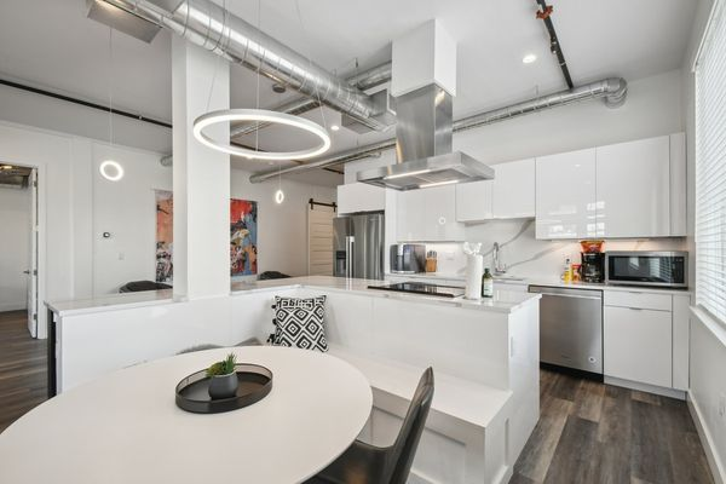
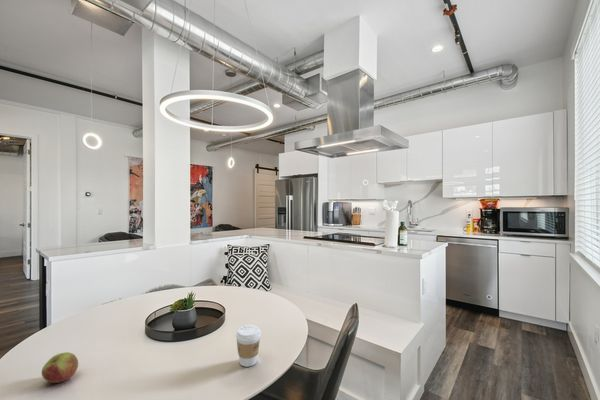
+ apple (60, 367)
+ coffee cup (248, 345)
